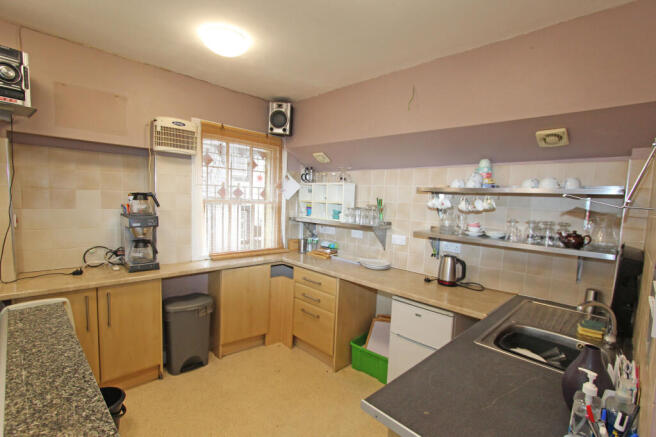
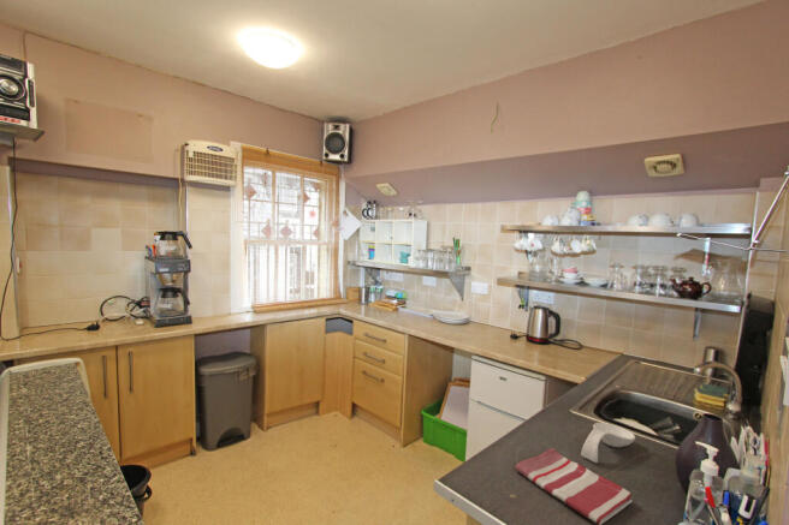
+ dish towel (570, 481)
+ spoon rest (606, 436)
